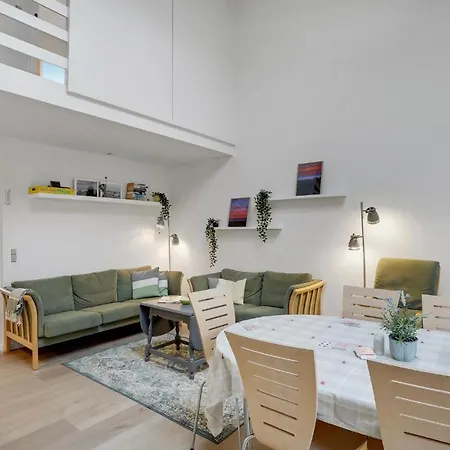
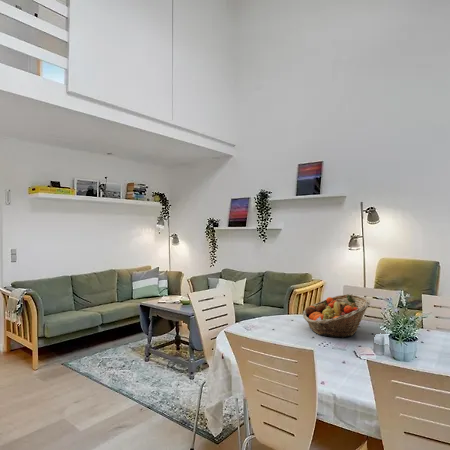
+ fruit basket (335, 313)
